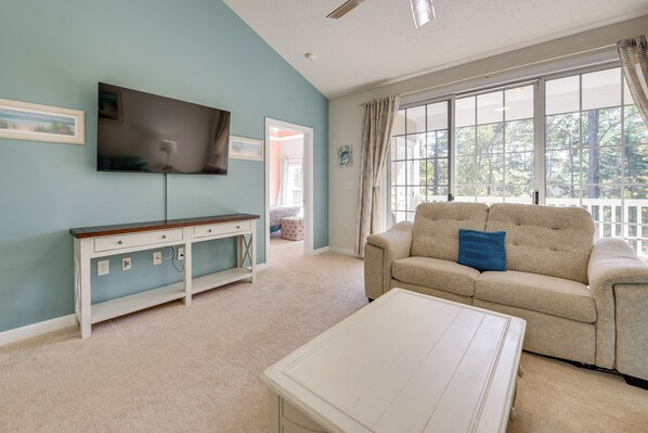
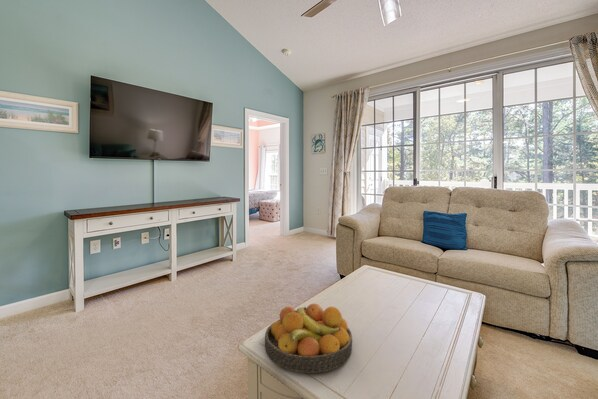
+ fruit bowl (308, 326)
